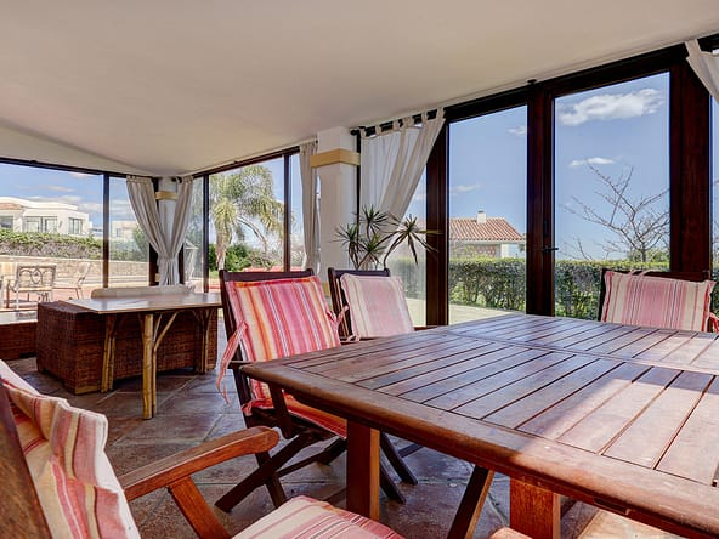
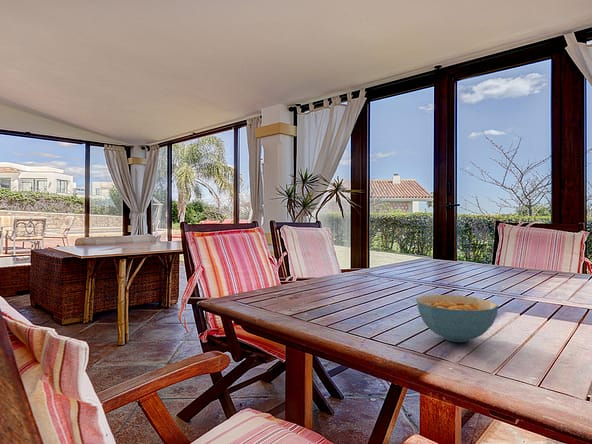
+ cereal bowl (455, 320)
